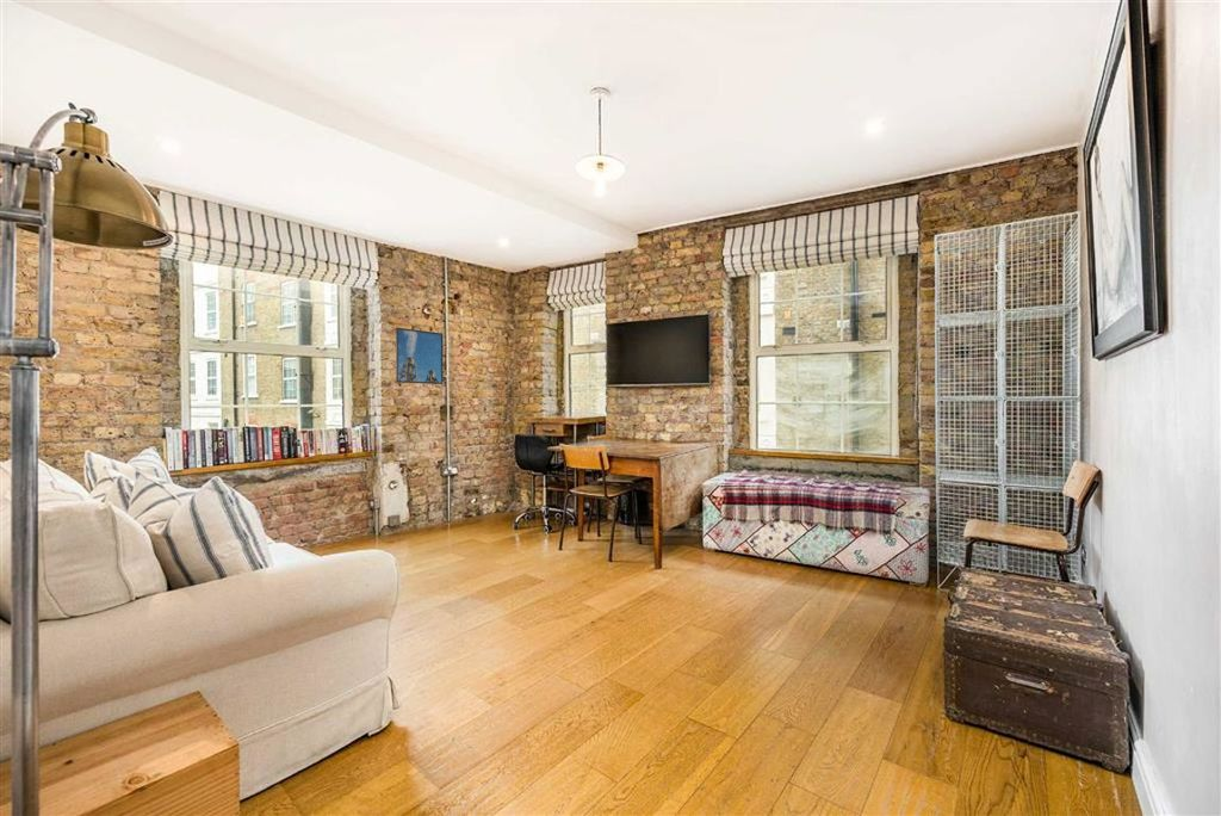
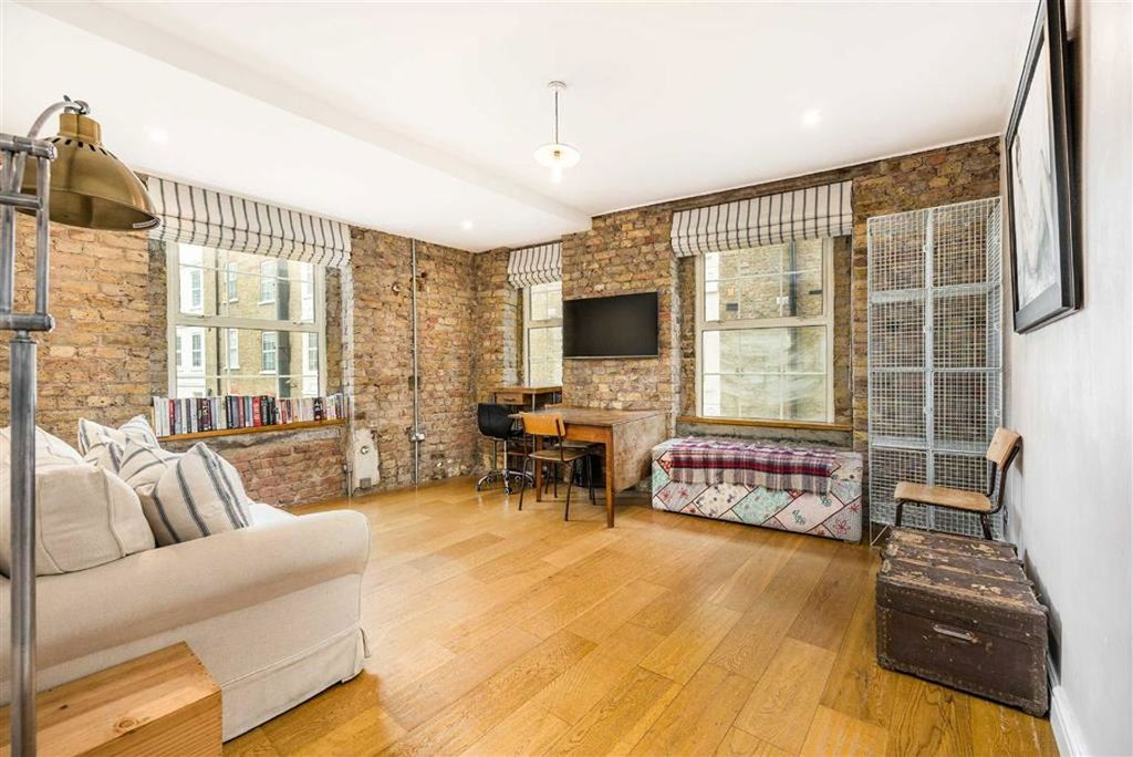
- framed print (420, 357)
